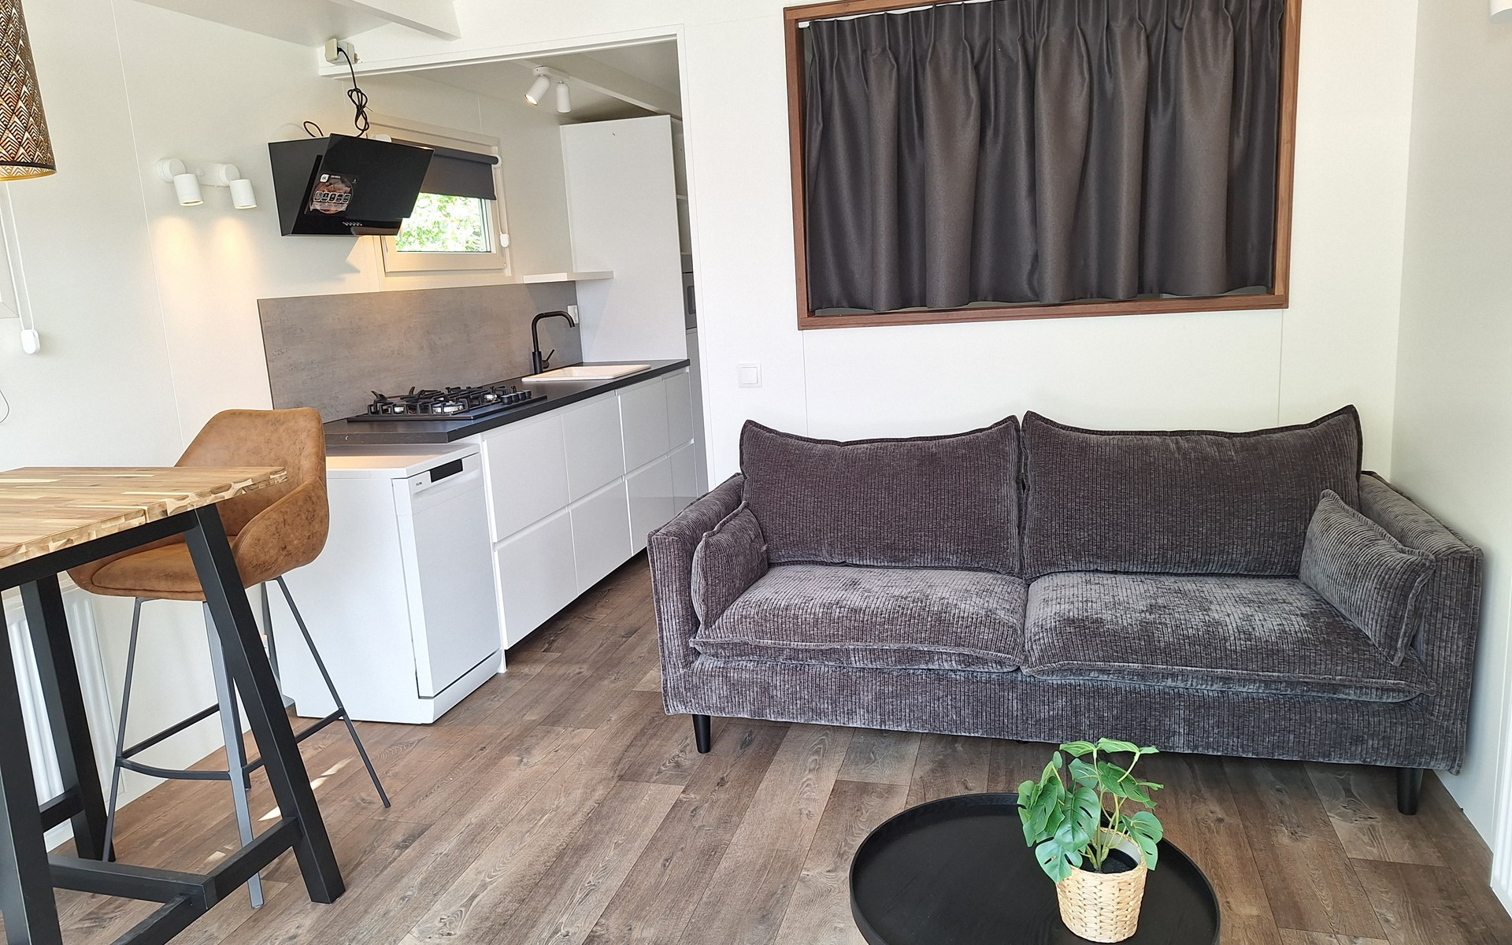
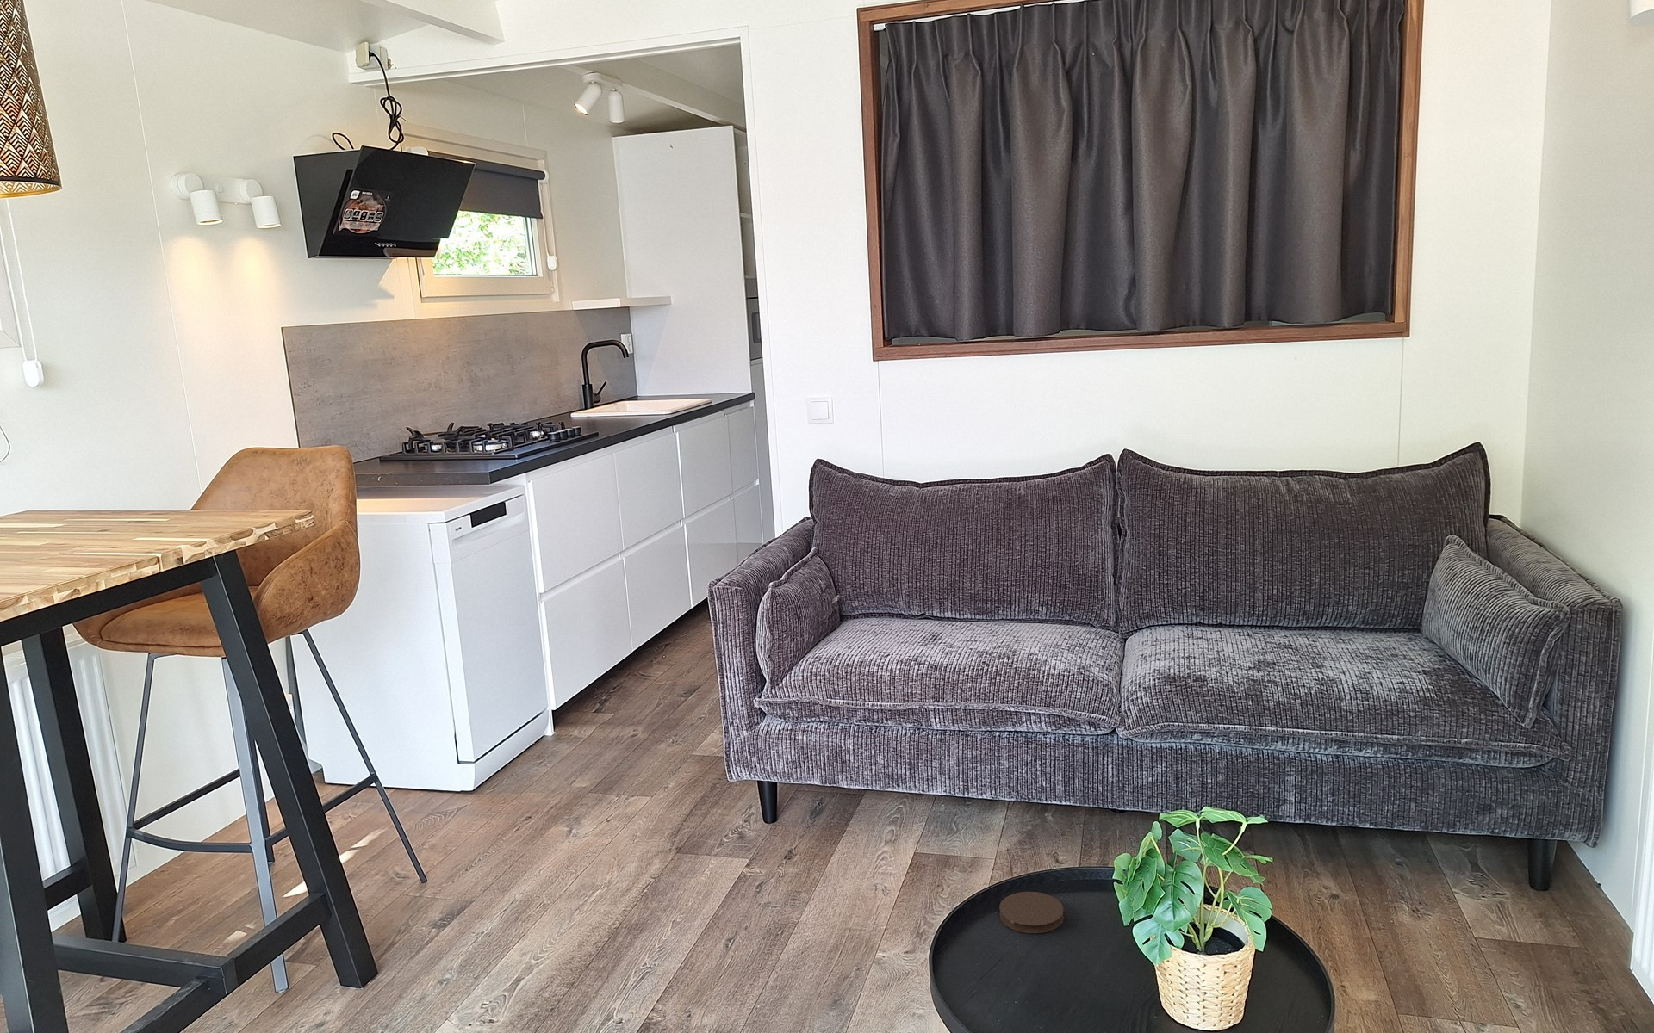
+ coaster (1031, 912)
